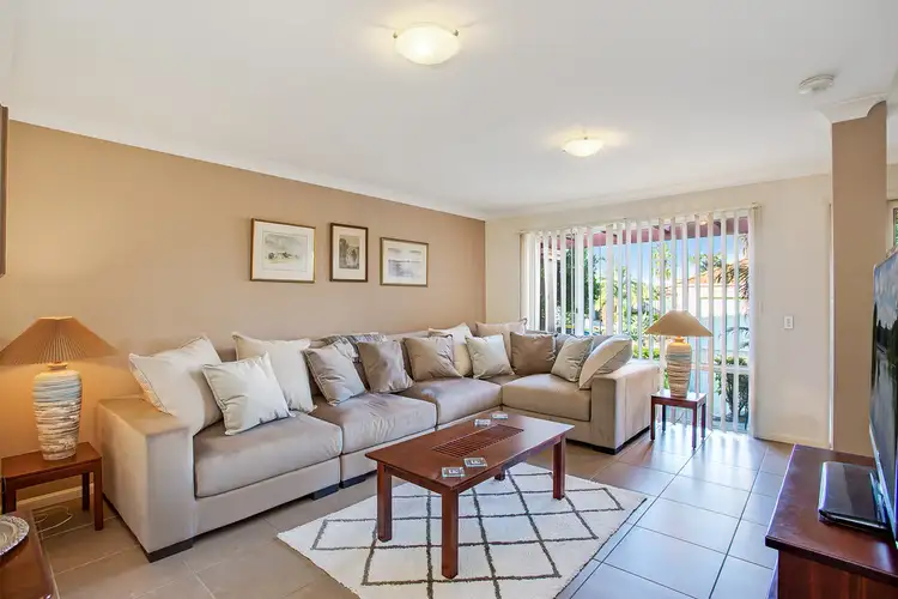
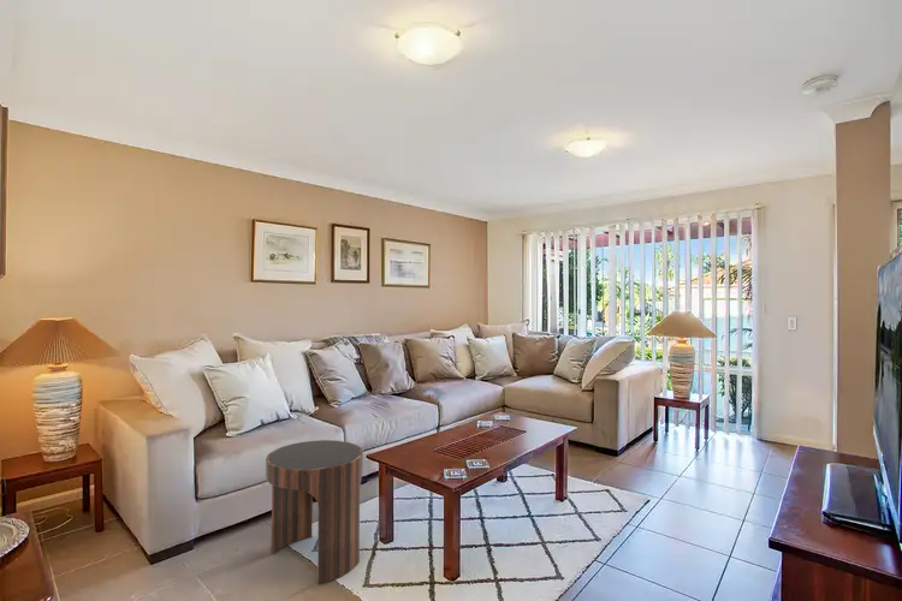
+ side table (311, 505)
